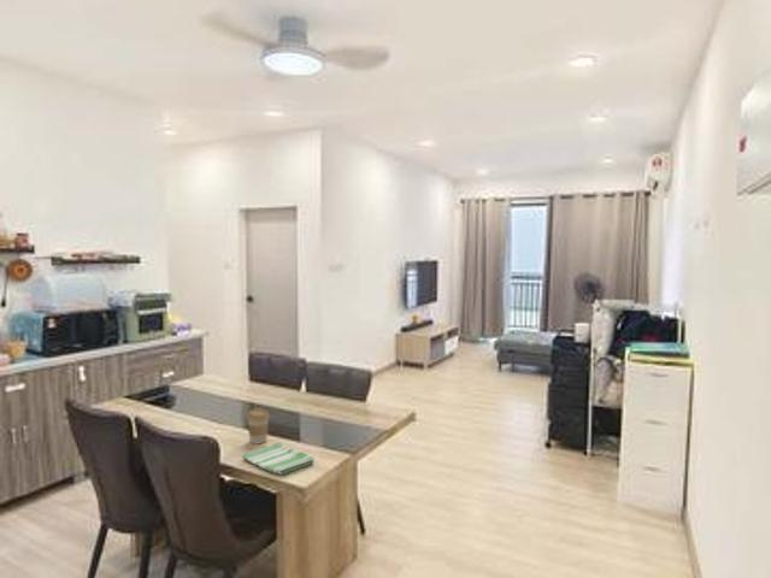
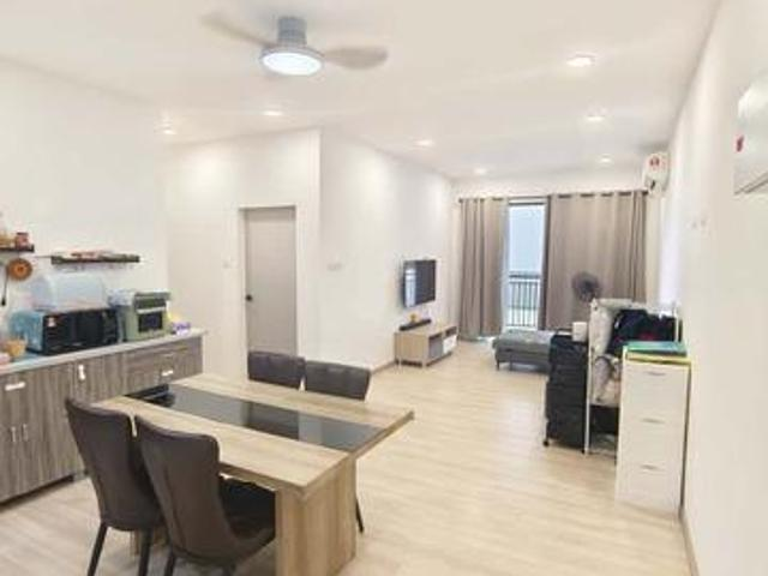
- coffee cup (258, 425)
- dish towel (278, 458)
